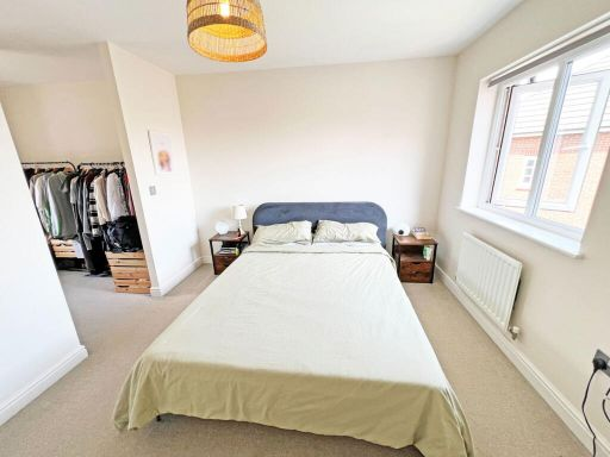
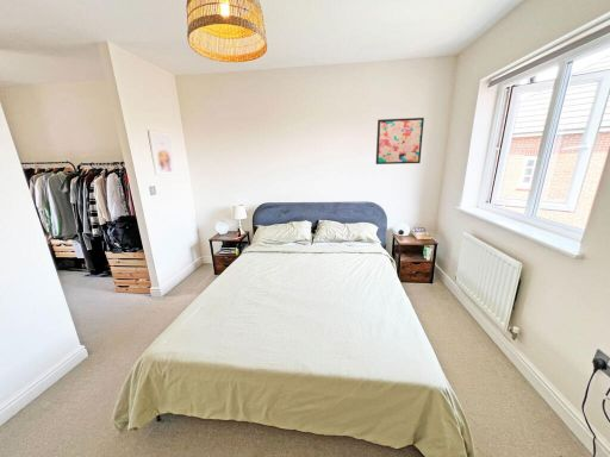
+ wall art (398, 142)
